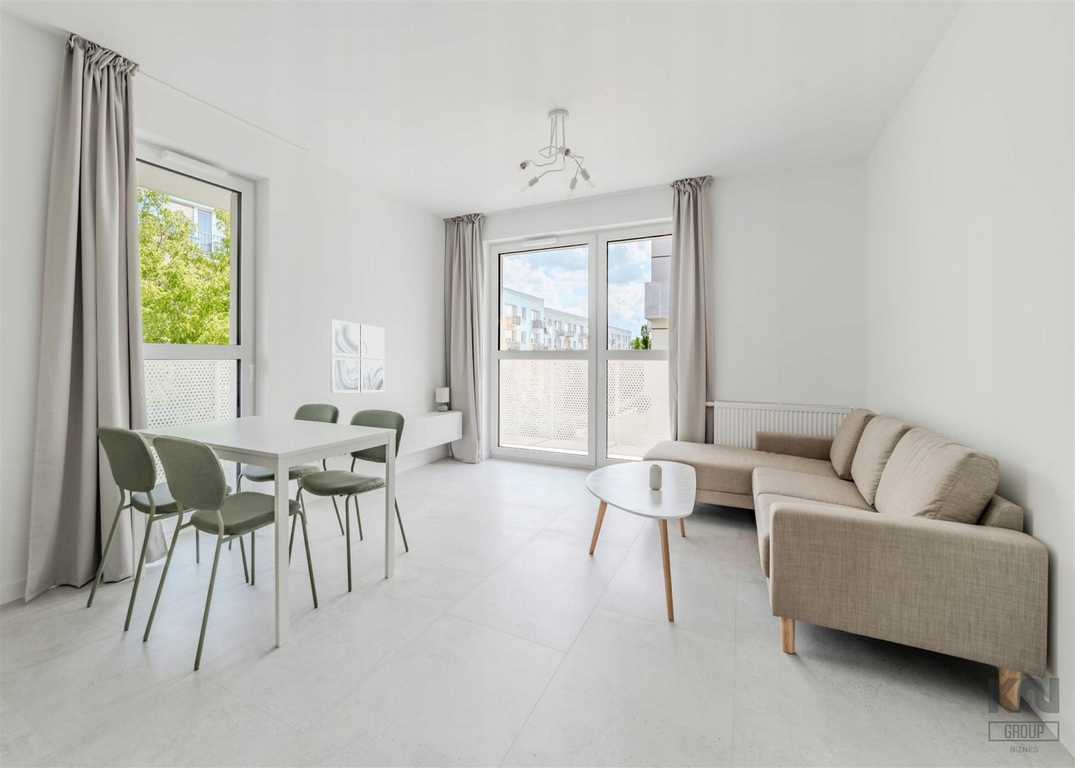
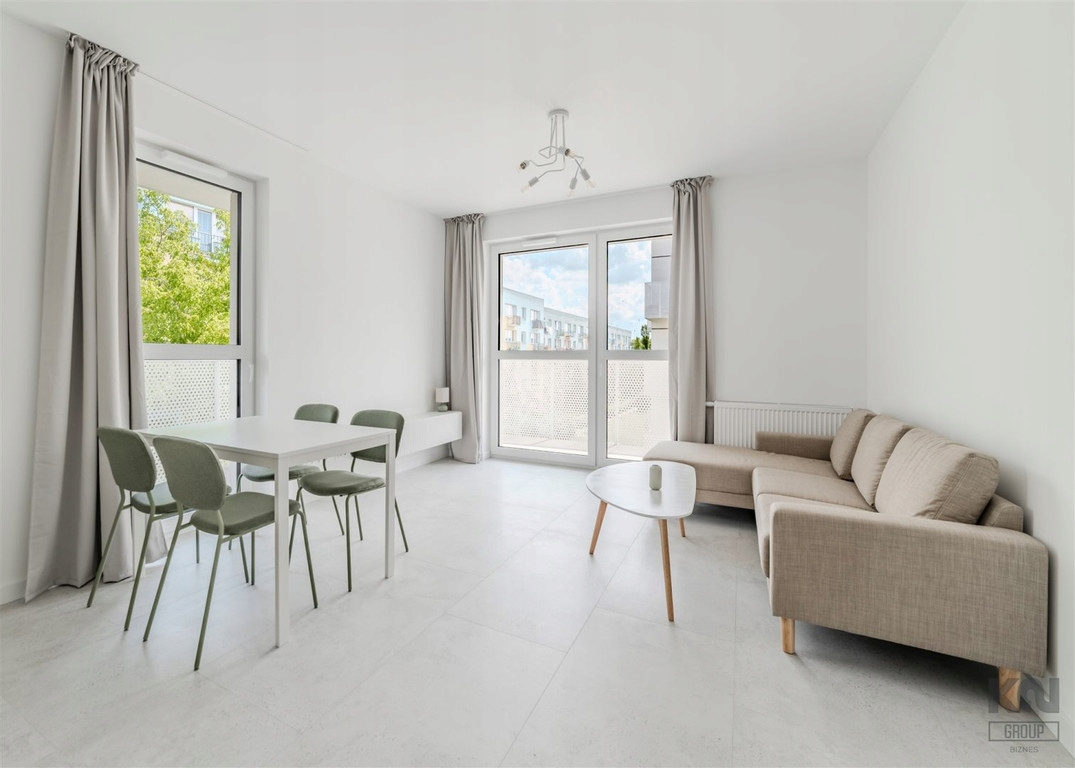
- wall art (359, 359)
